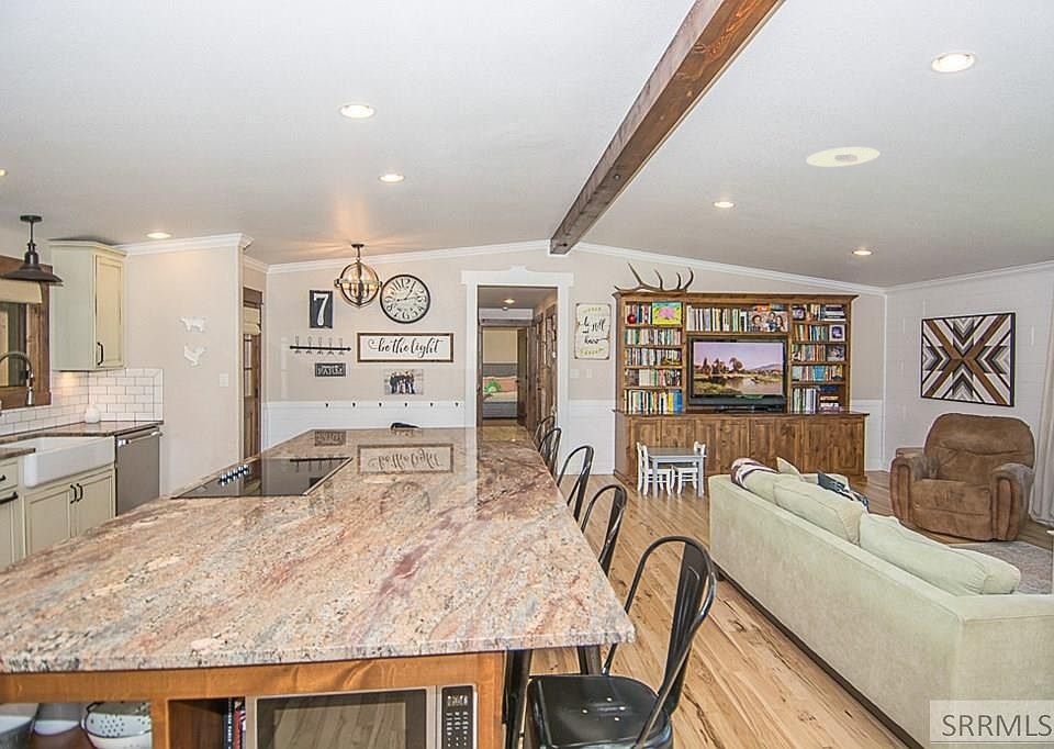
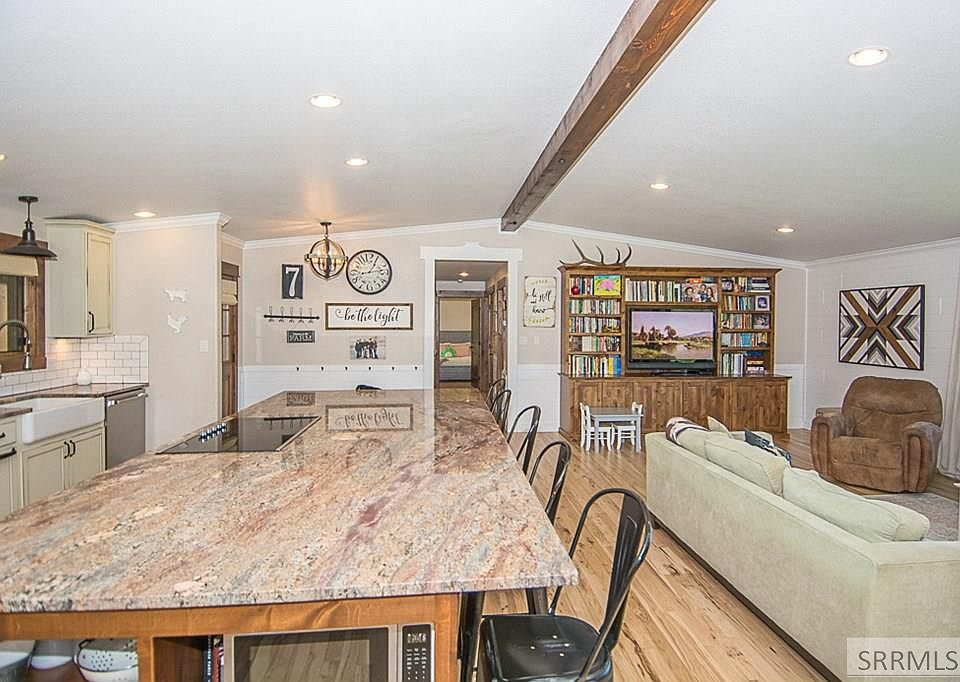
- recessed light (842, 154)
